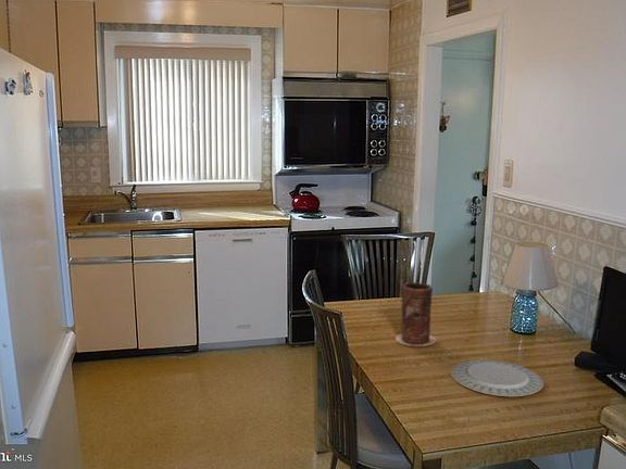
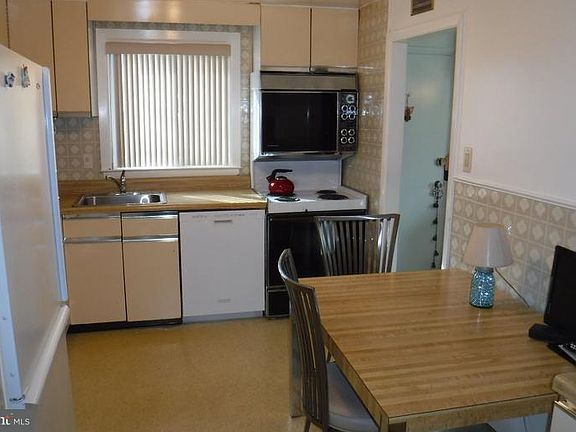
- vase (416, 312)
- chinaware (496, 375)
